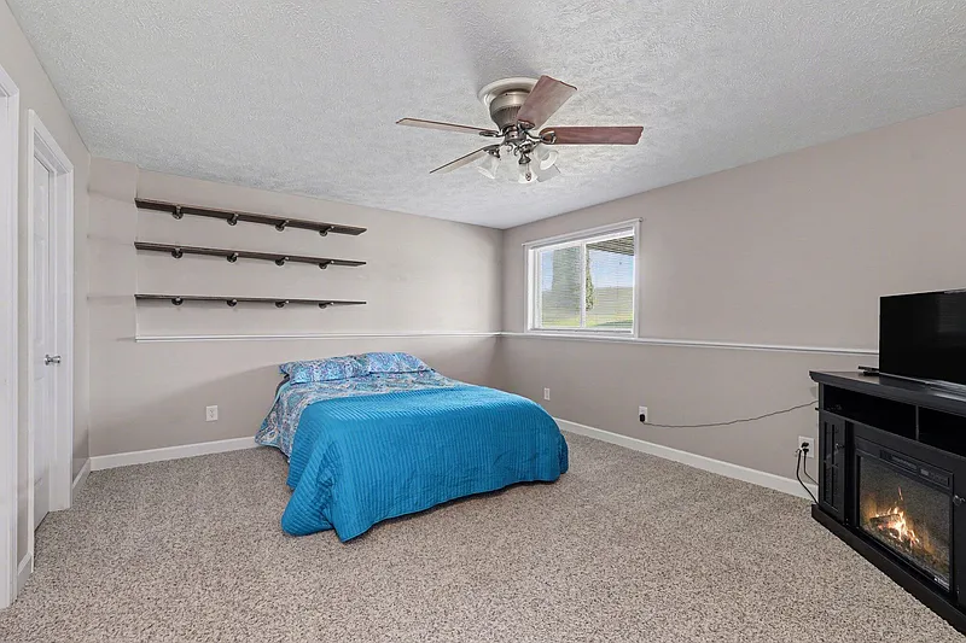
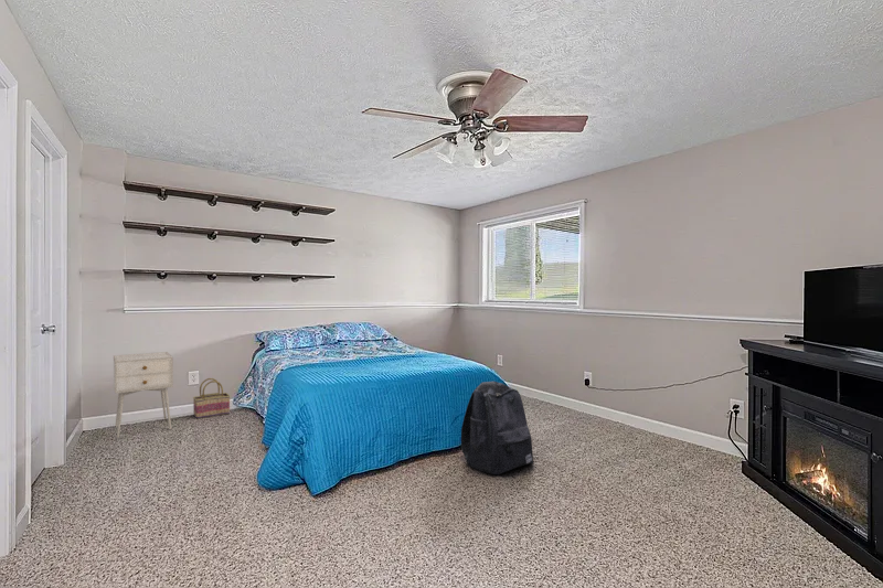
+ nightstand (142, 389)
+ backpack (497, 423)
+ basket (211, 396)
